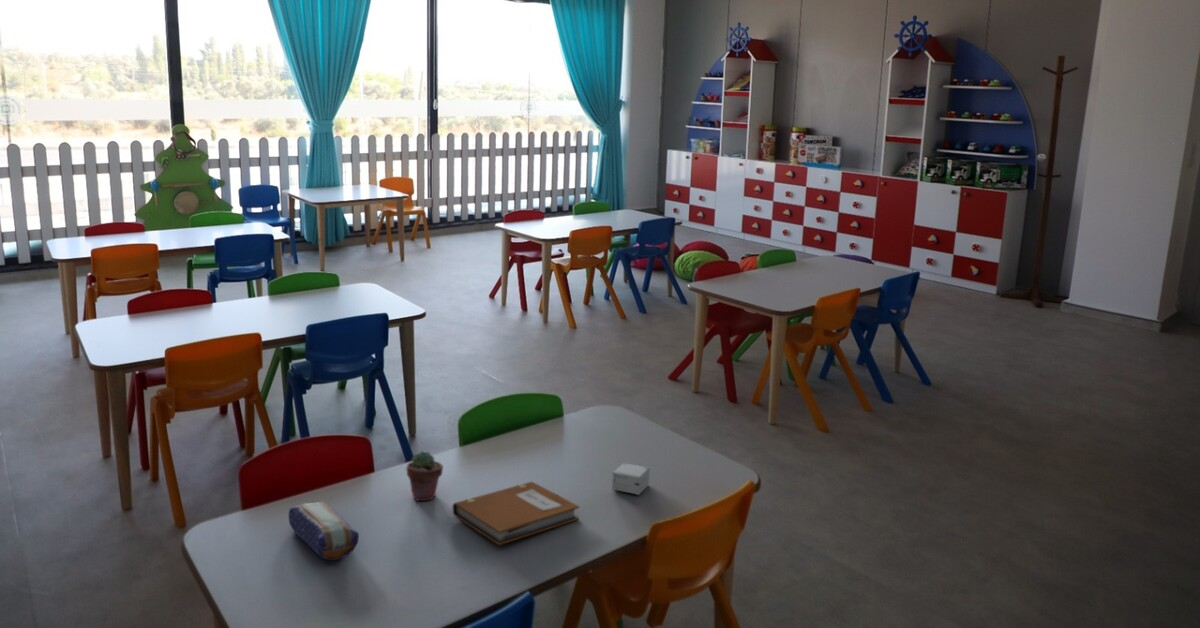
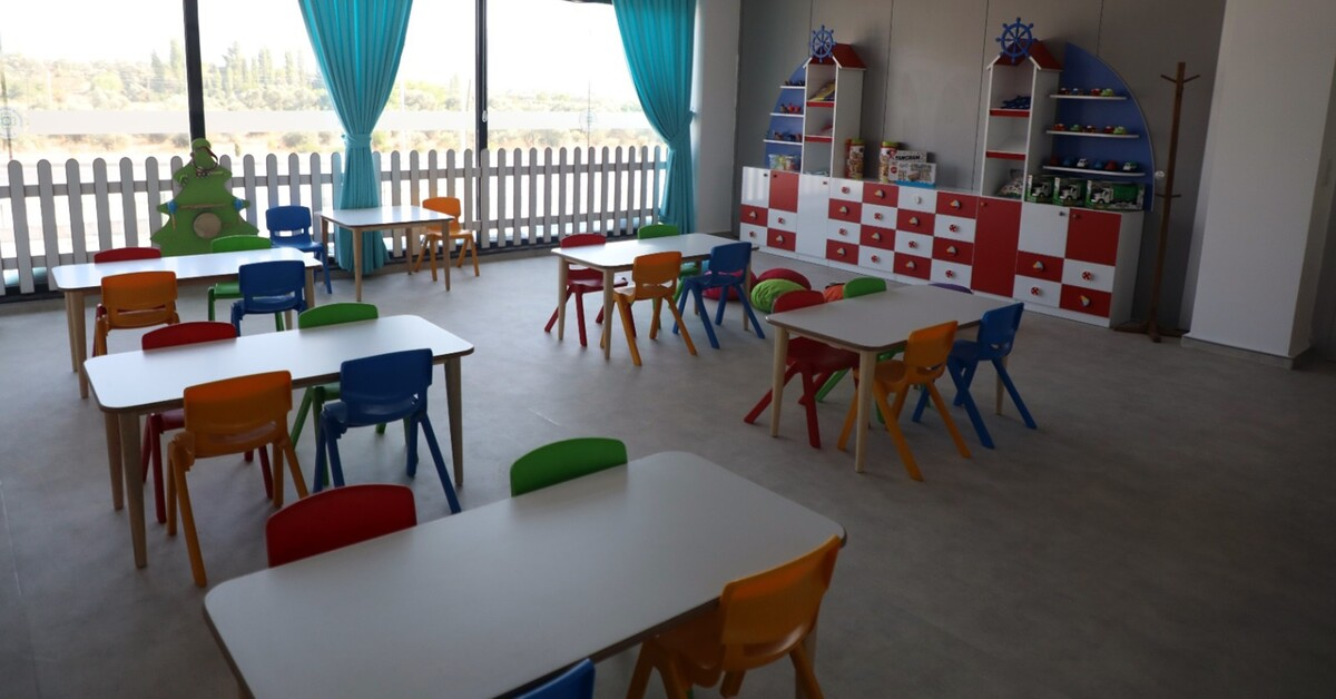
- notebook (517, 509)
- potted succulent (424, 474)
- small box (630, 478)
- pencil case (323, 527)
